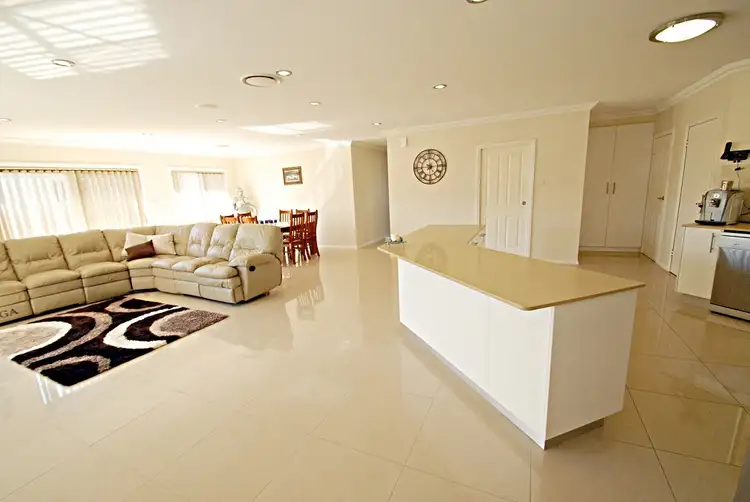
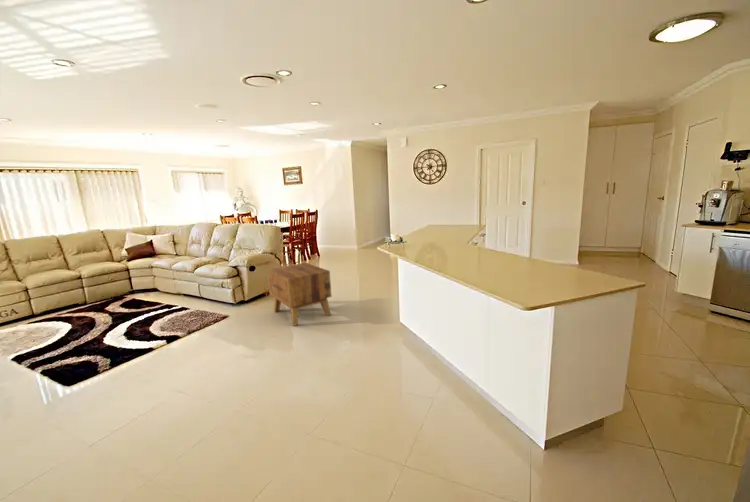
+ side table (298, 292)
